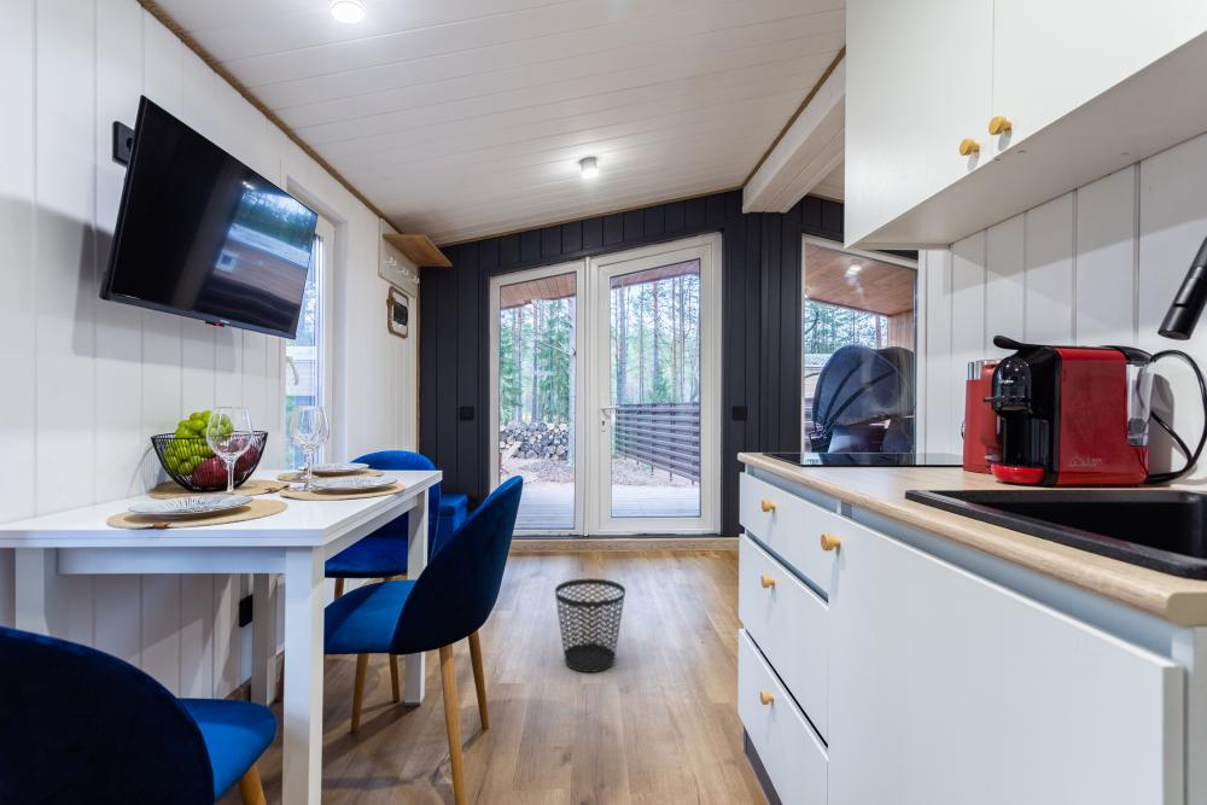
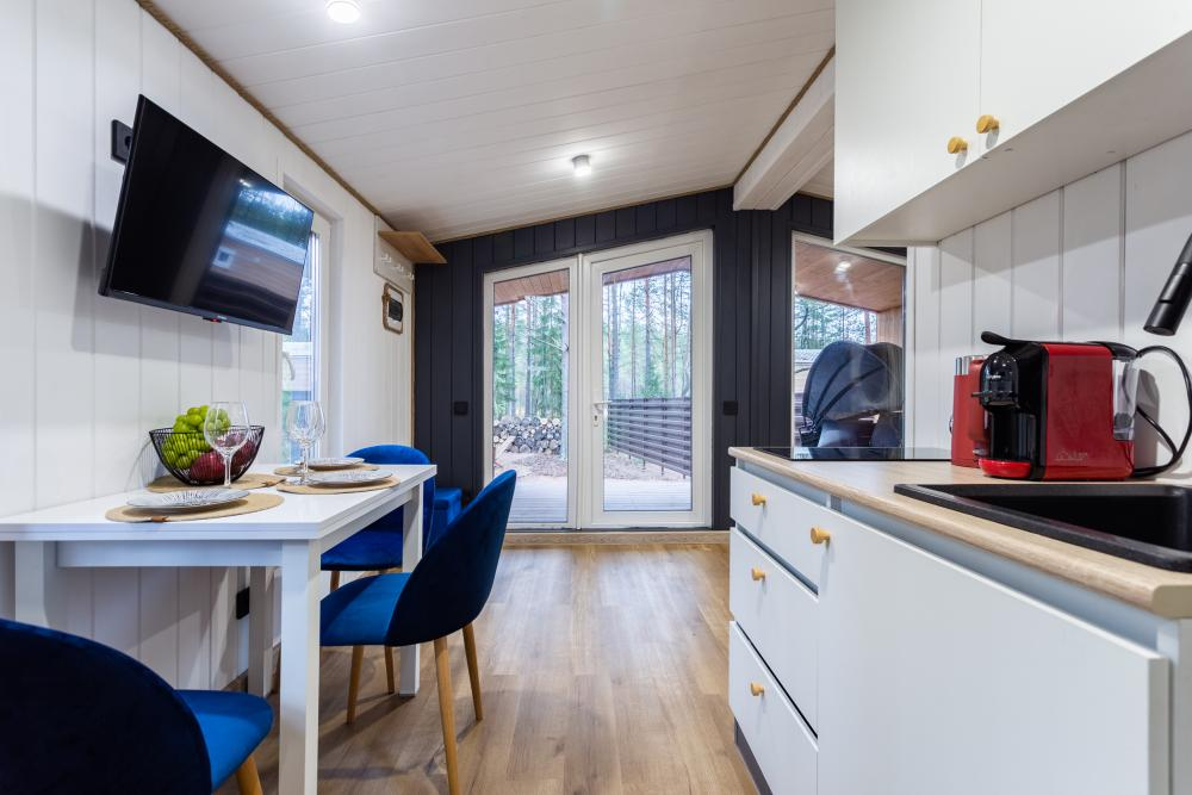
- wastebasket (589, 625)
